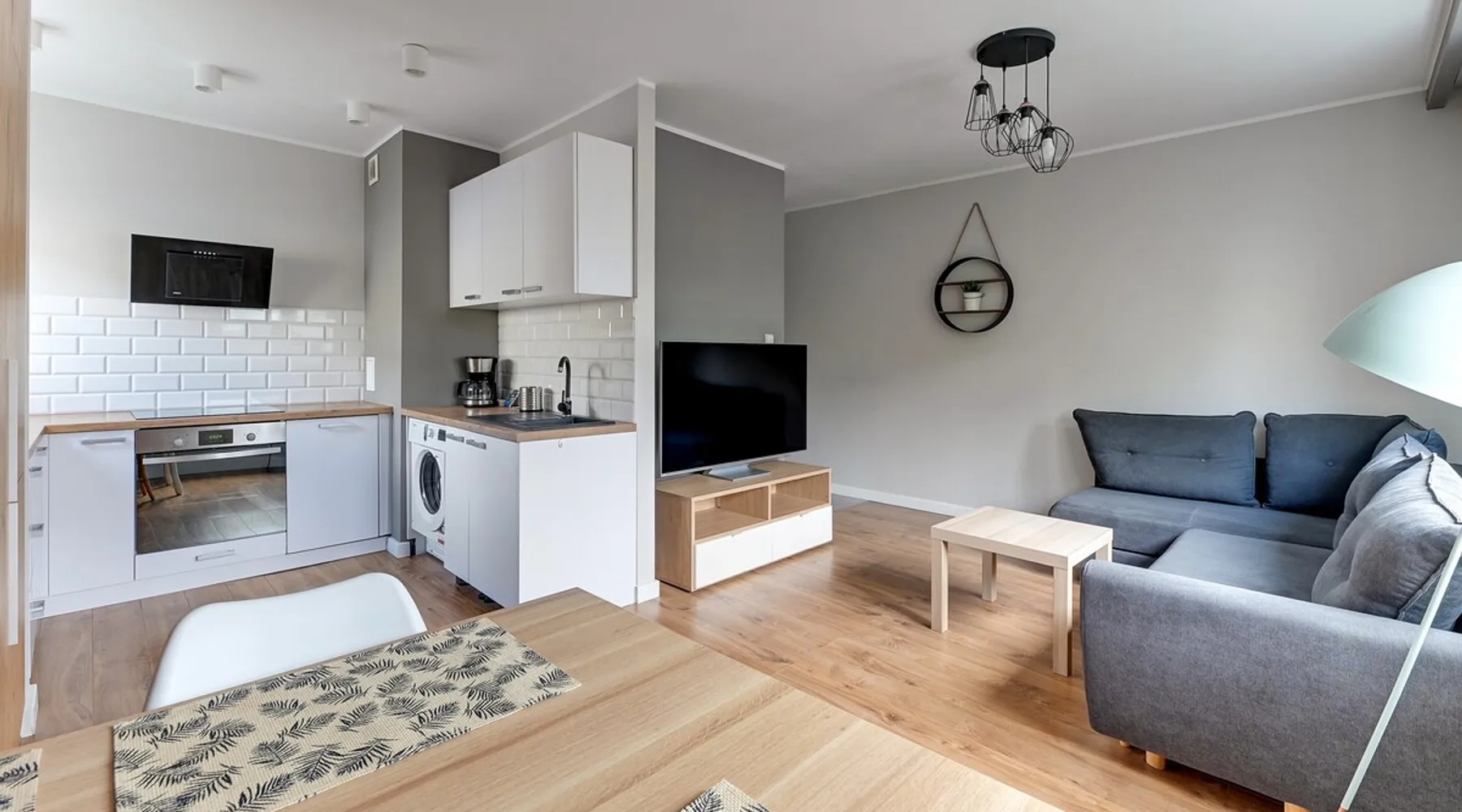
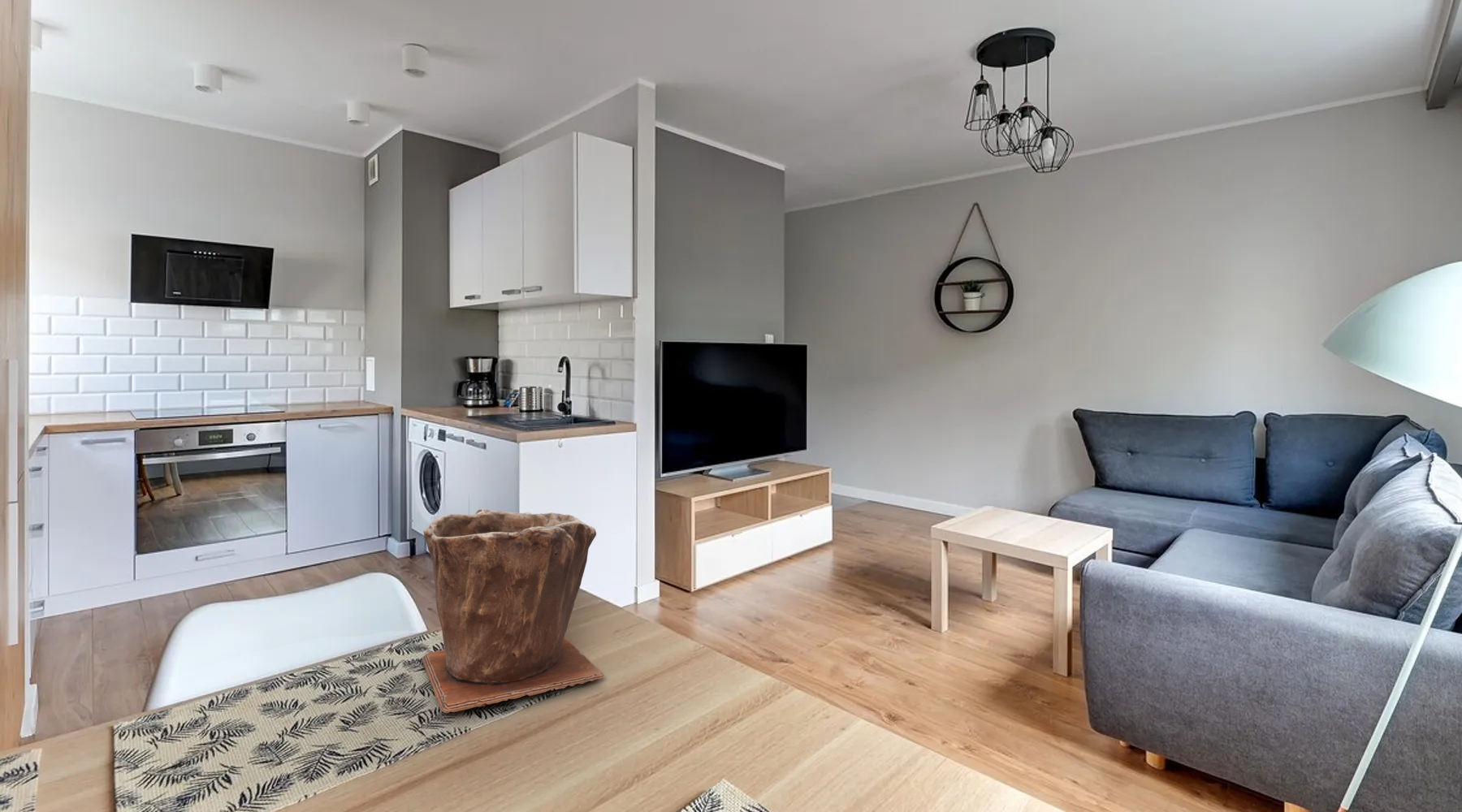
+ plant pot (511, 591)
